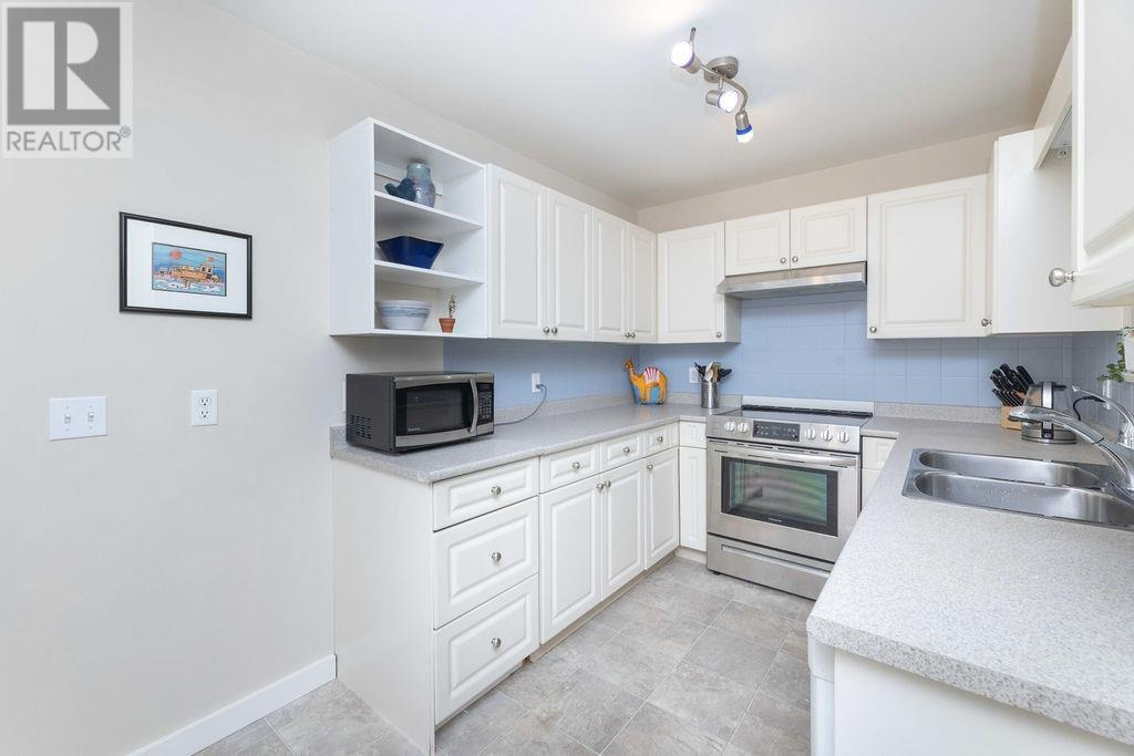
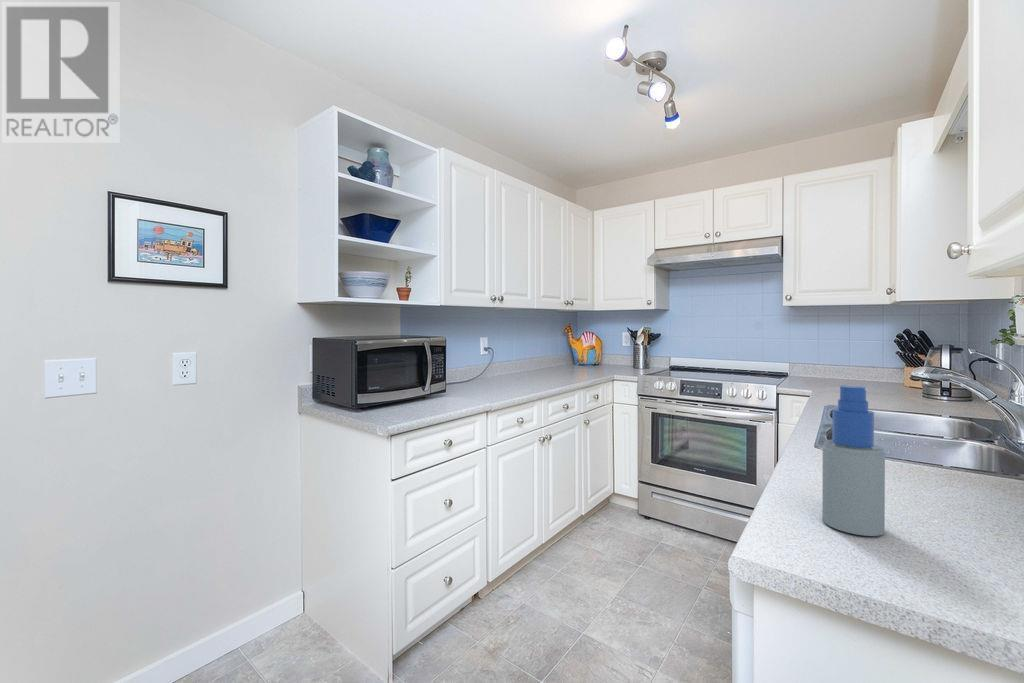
+ spray bottle (852, 455)
